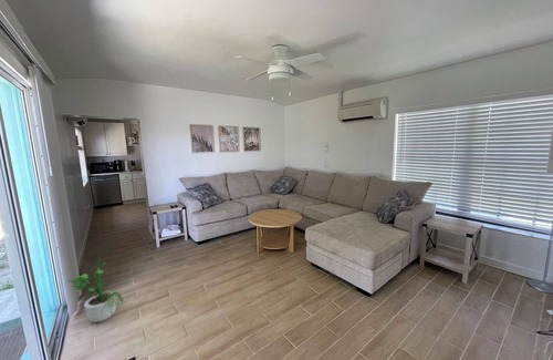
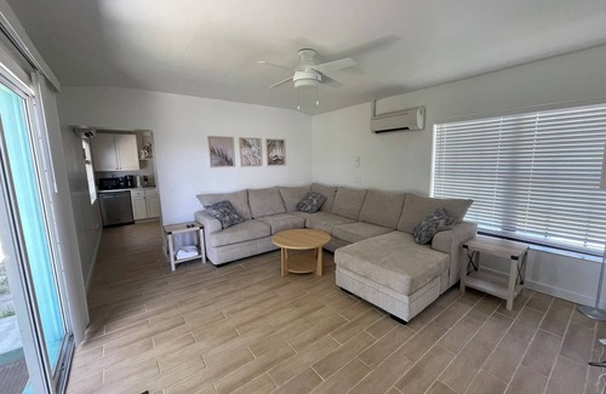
- potted plant (98, 281)
